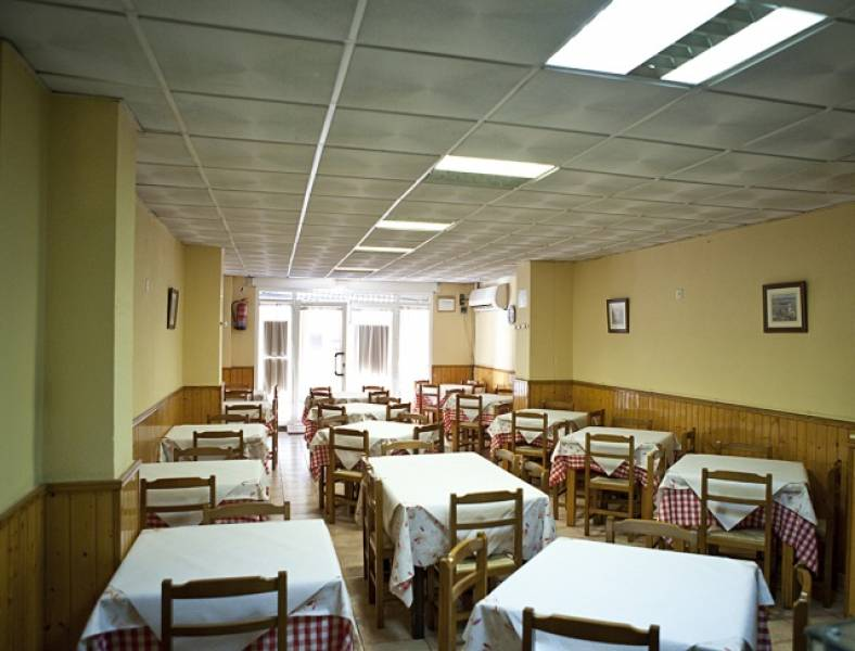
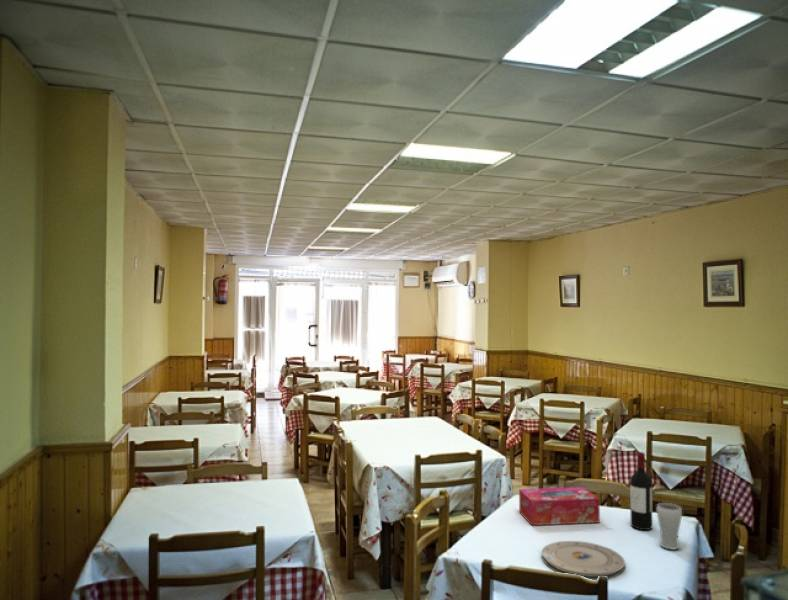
+ drinking glass (669, 526)
+ plate (582, 558)
+ tissue box (558, 505)
+ wine bottle (641, 489)
